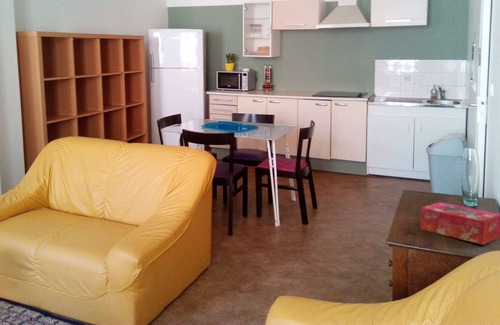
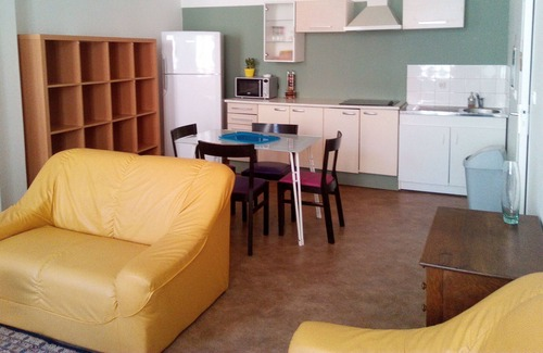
- tissue box (460, 222)
